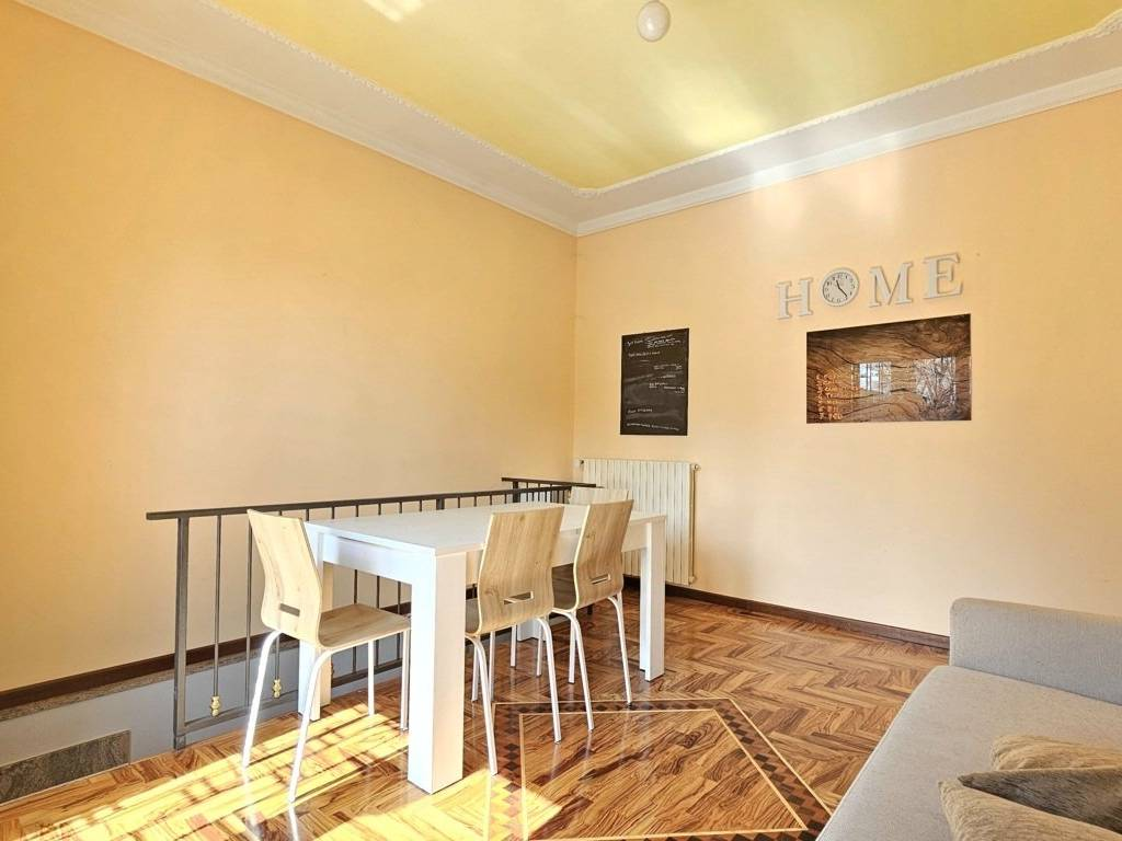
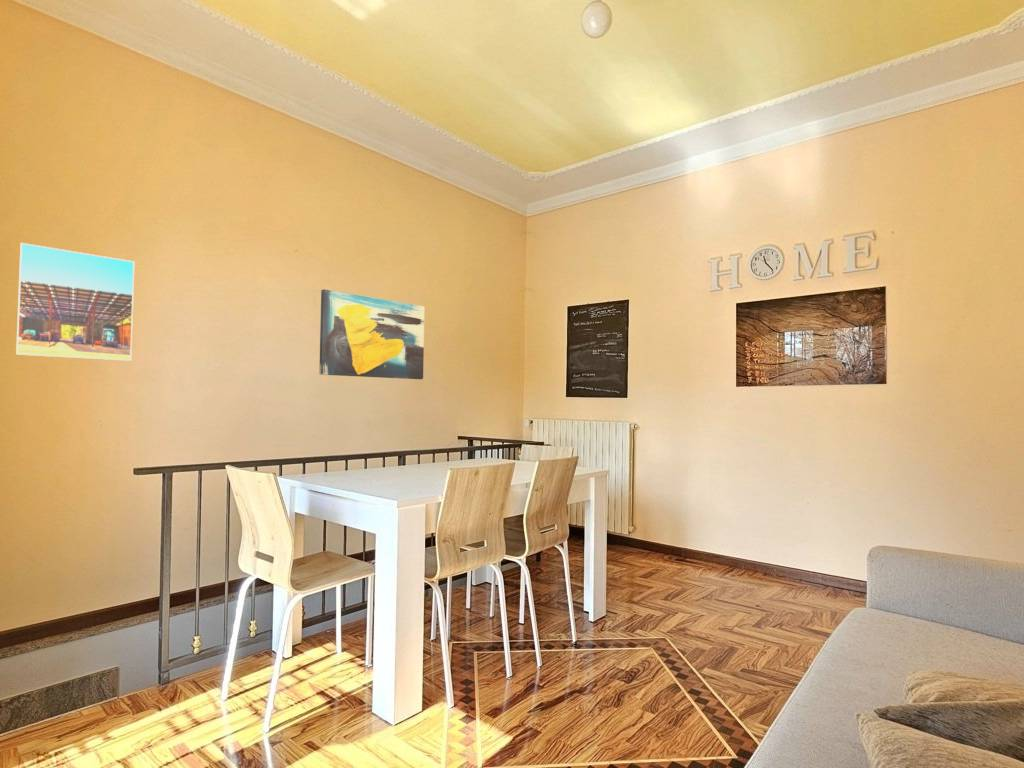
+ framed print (78, 305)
+ wall art (375, 337)
